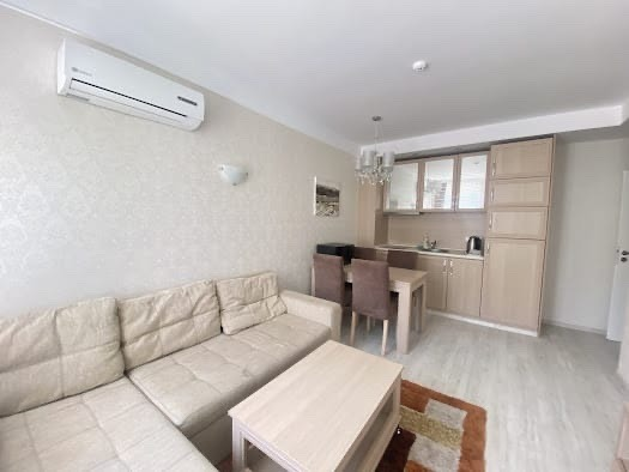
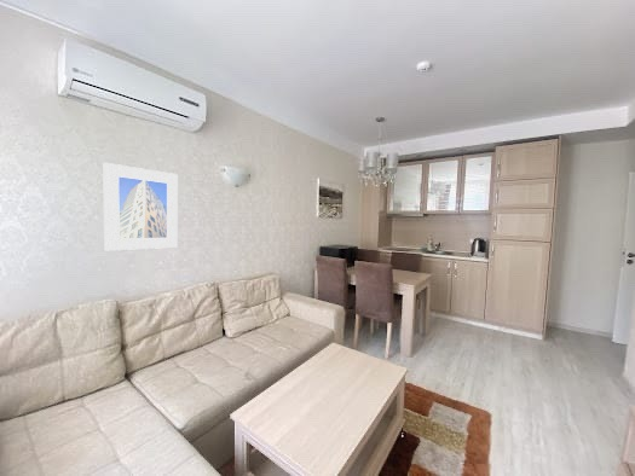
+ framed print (144, 209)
